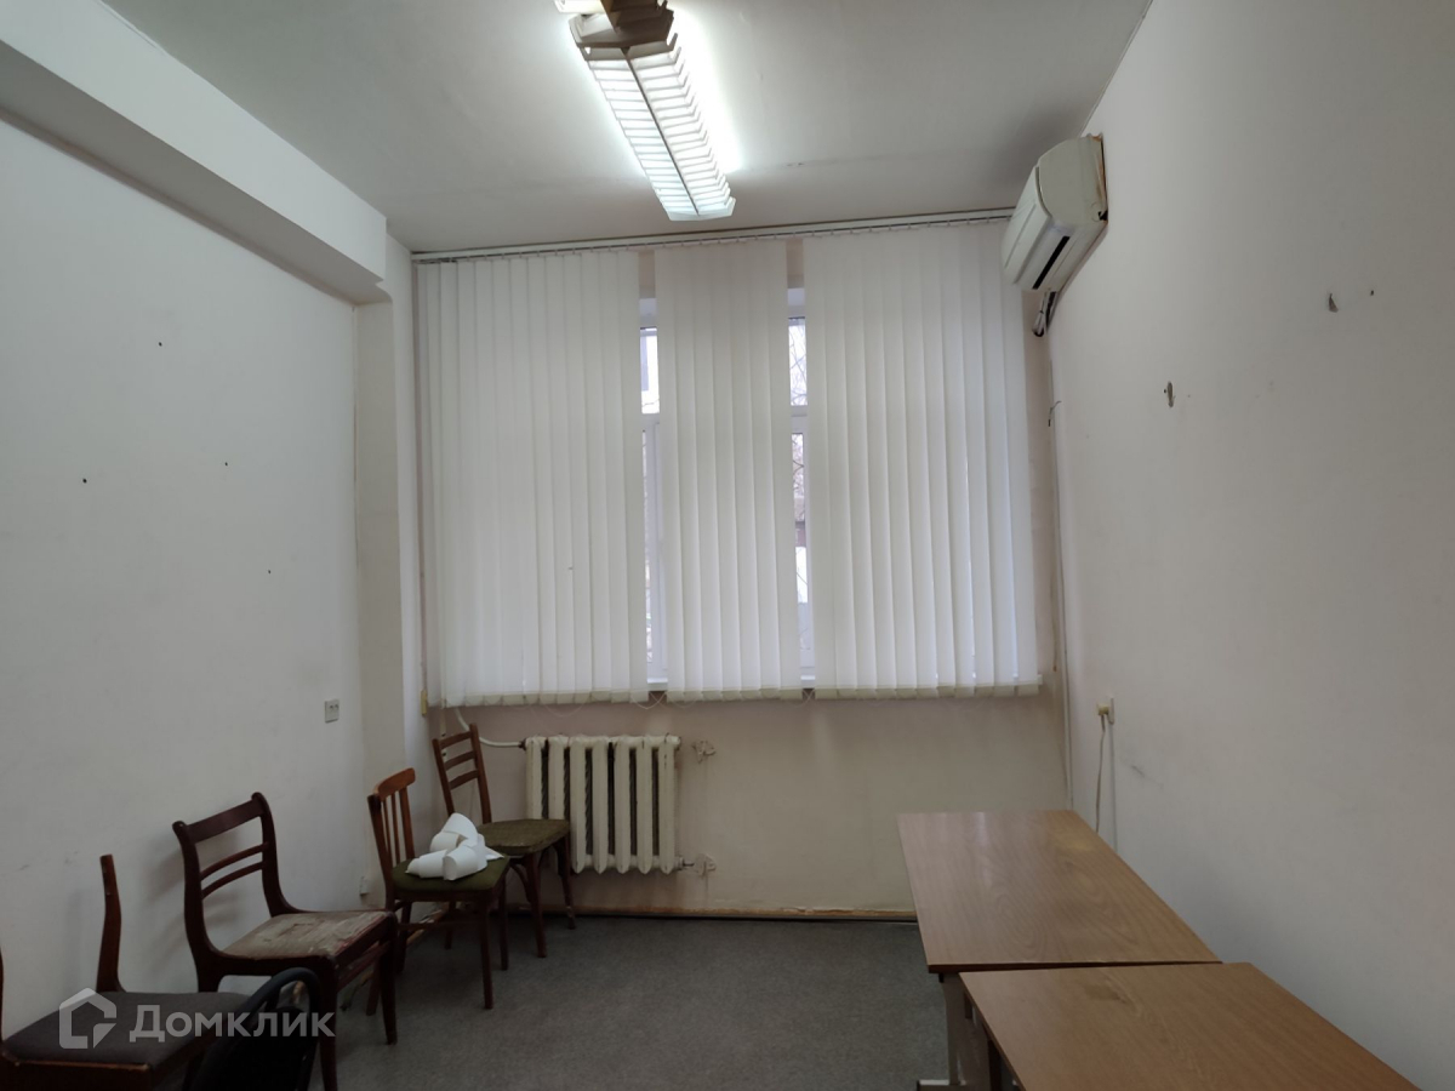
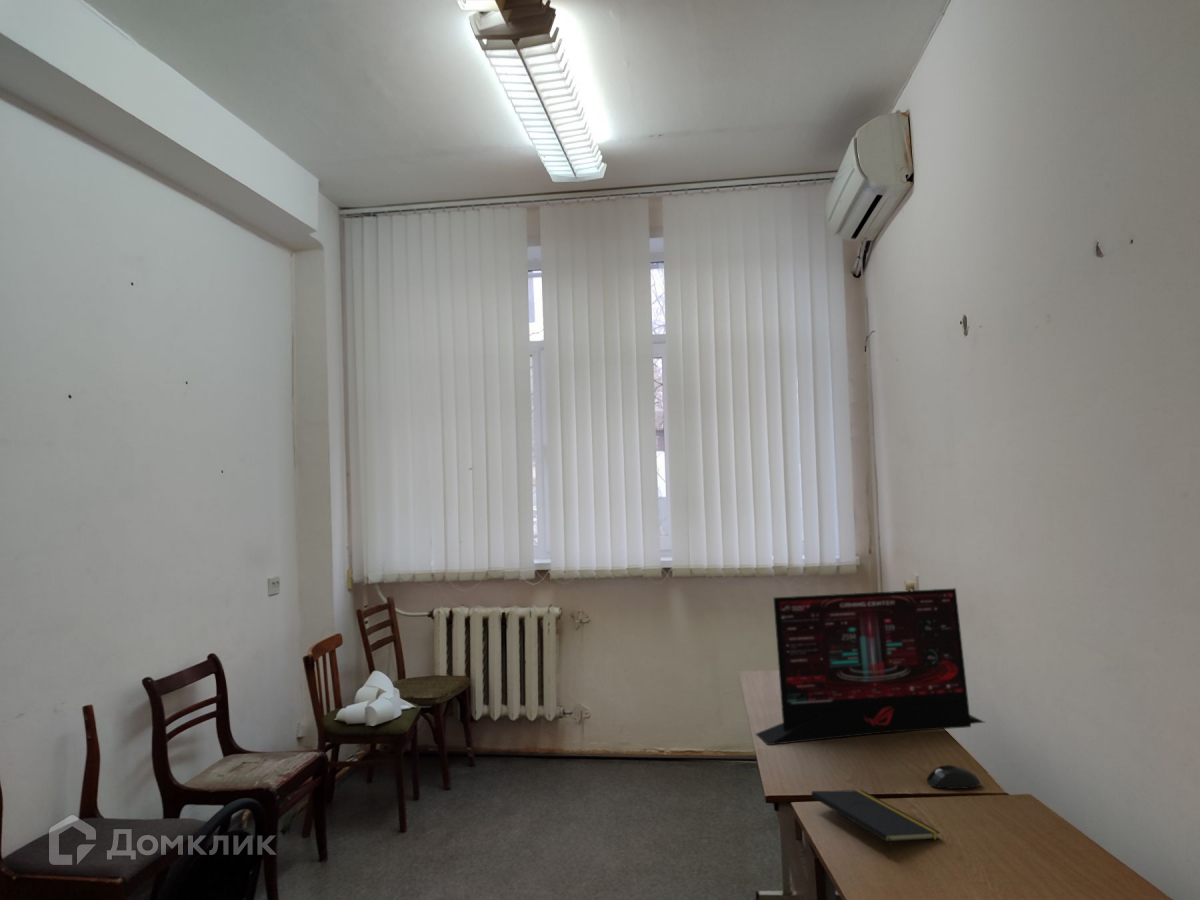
+ notepad (873, 813)
+ mouse (953, 775)
+ monitor (868, 660)
